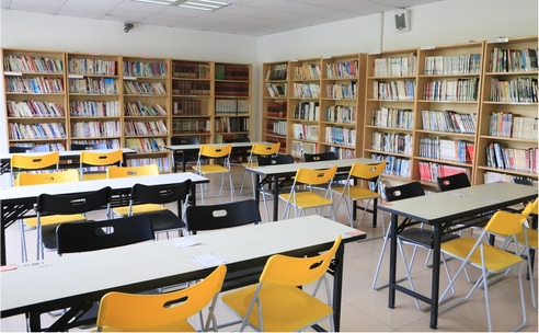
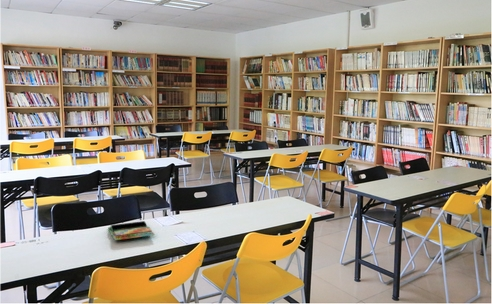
+ book (130, 229)
